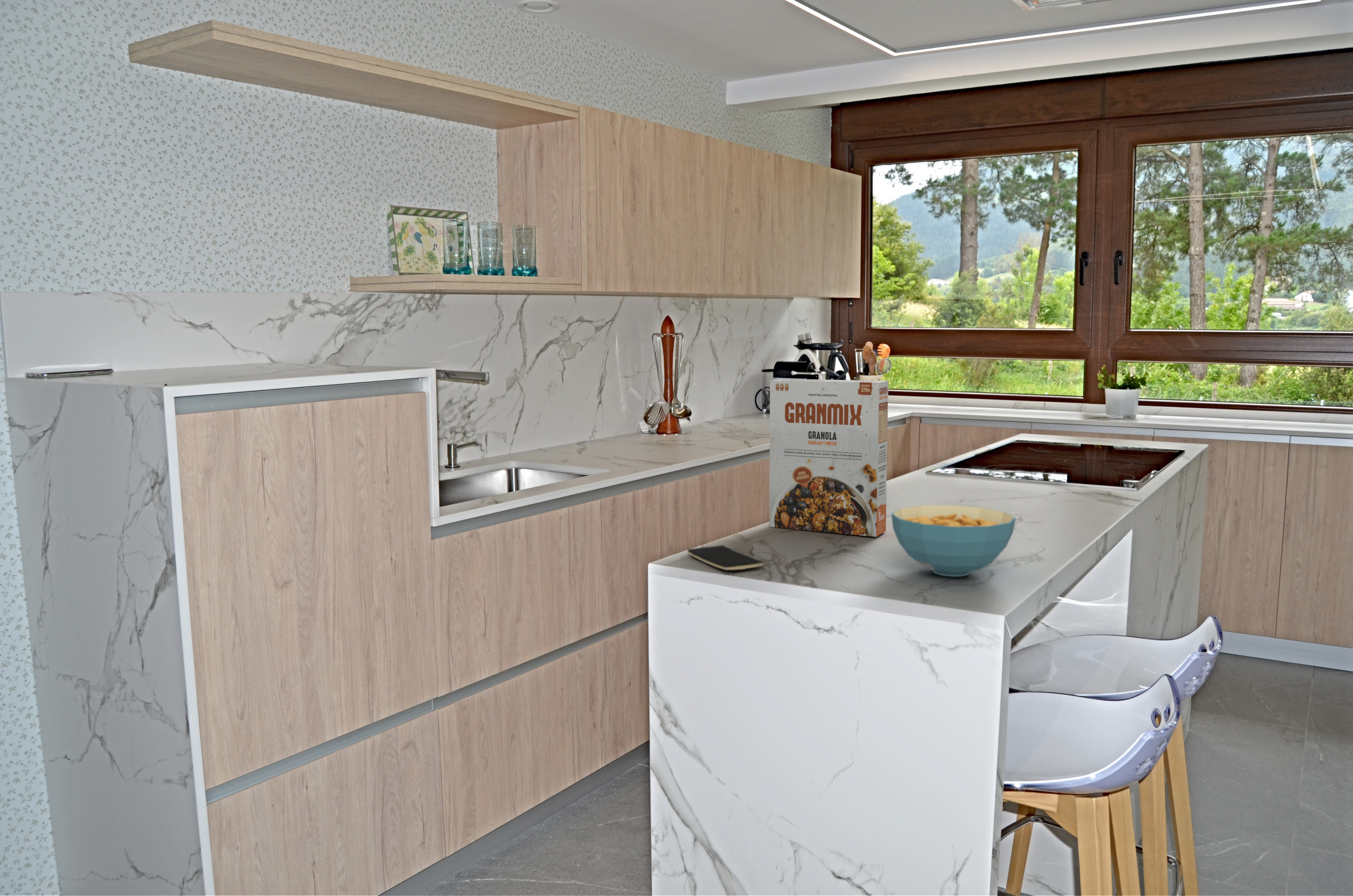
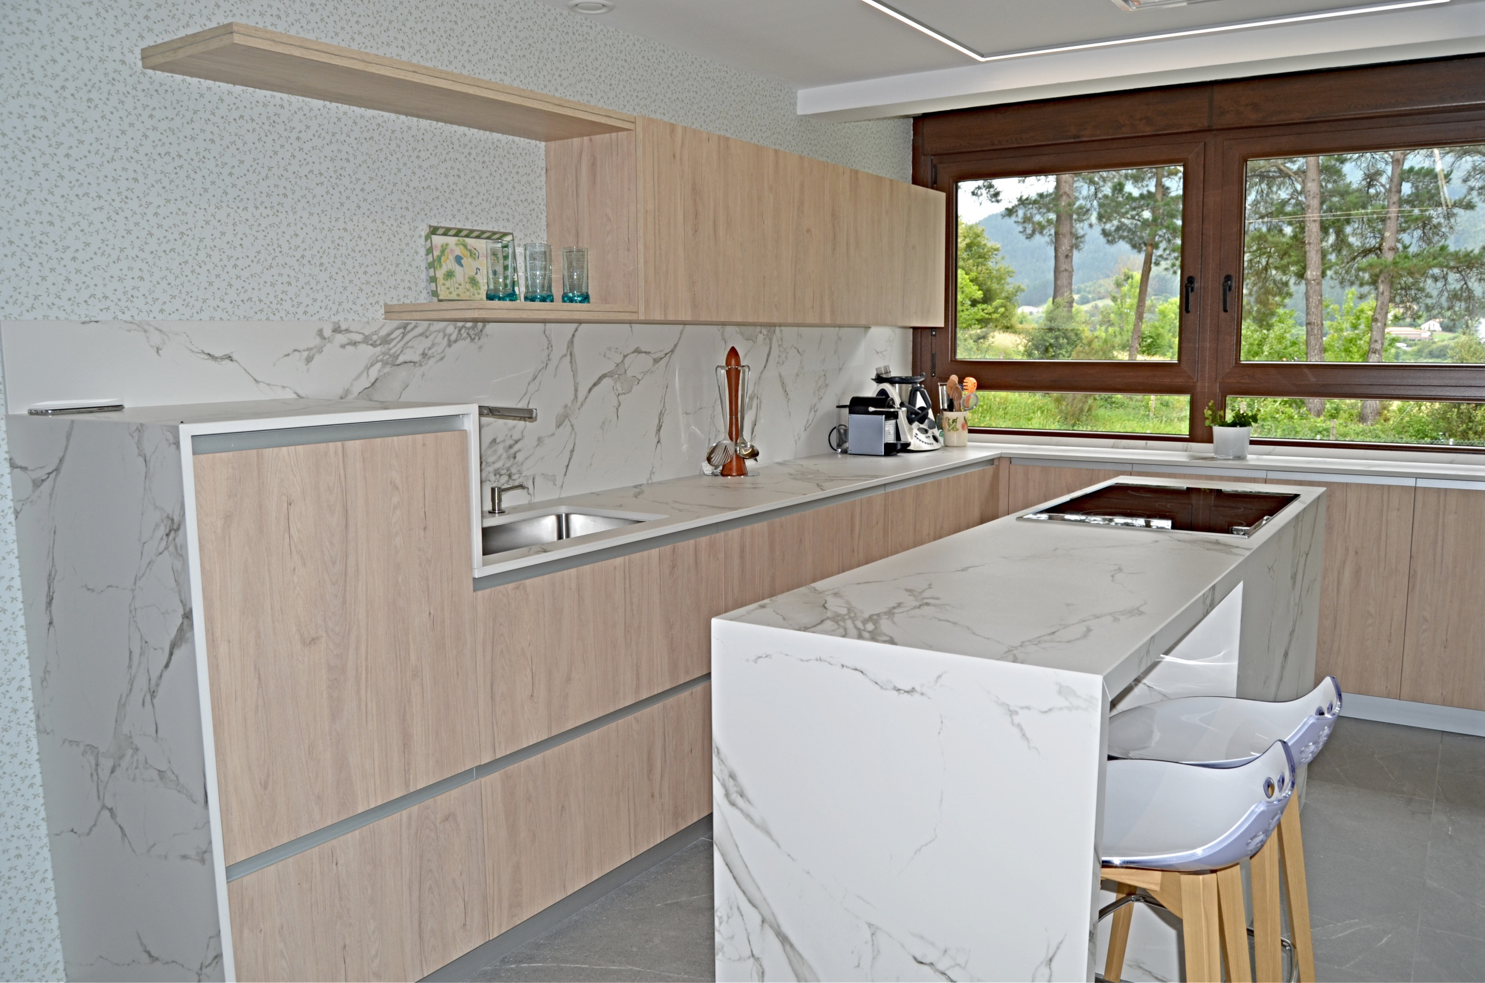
- cereal box (827, 455)
- cereal bowl (951, 544)
- smartphone (724, 558)
